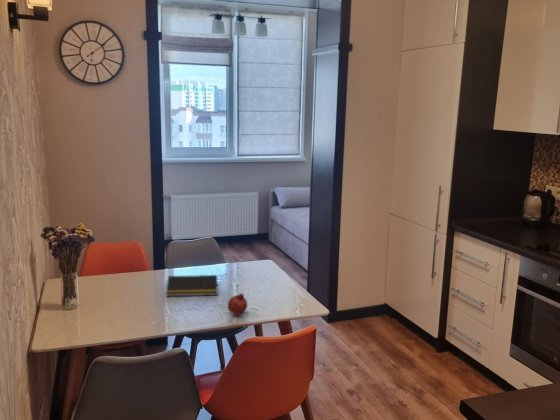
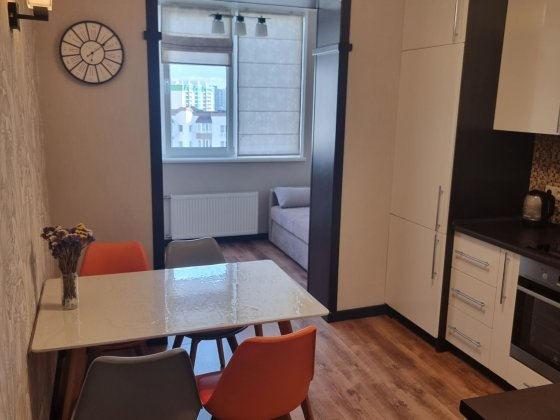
- notepad (192, 285)
- fruit (237, 303)
